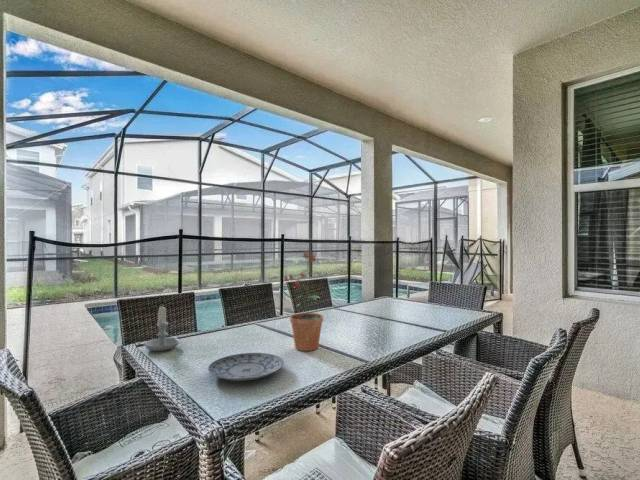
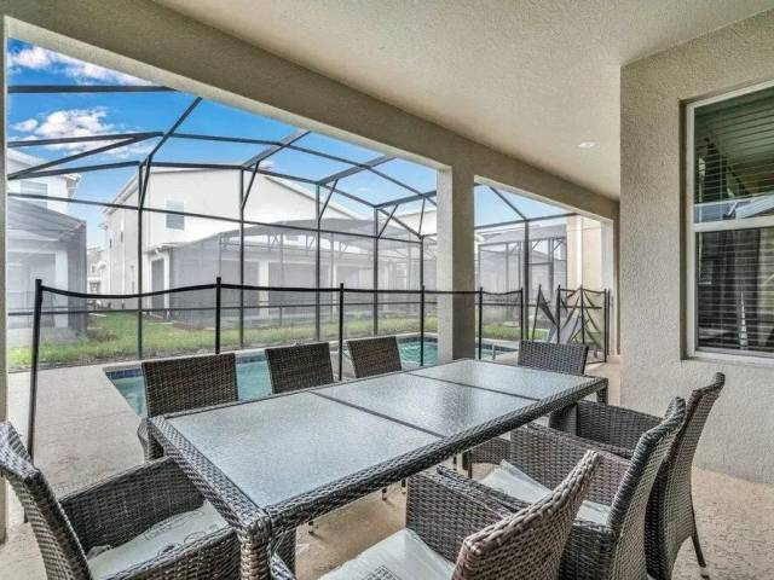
- plate (246, 368)
- potted plant (303, 298)
- candle (162, 326)
